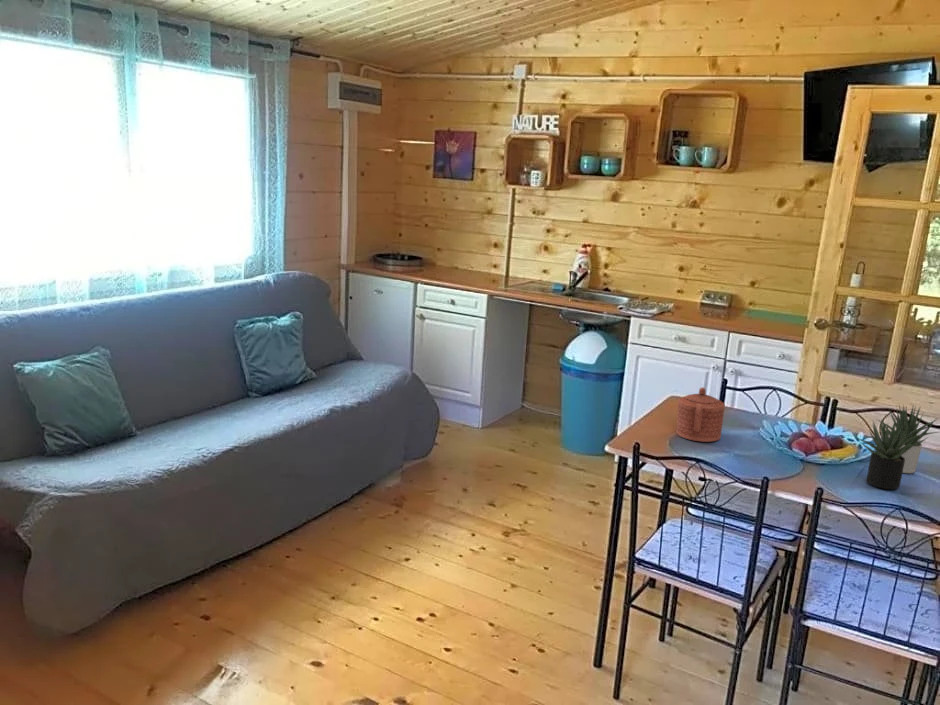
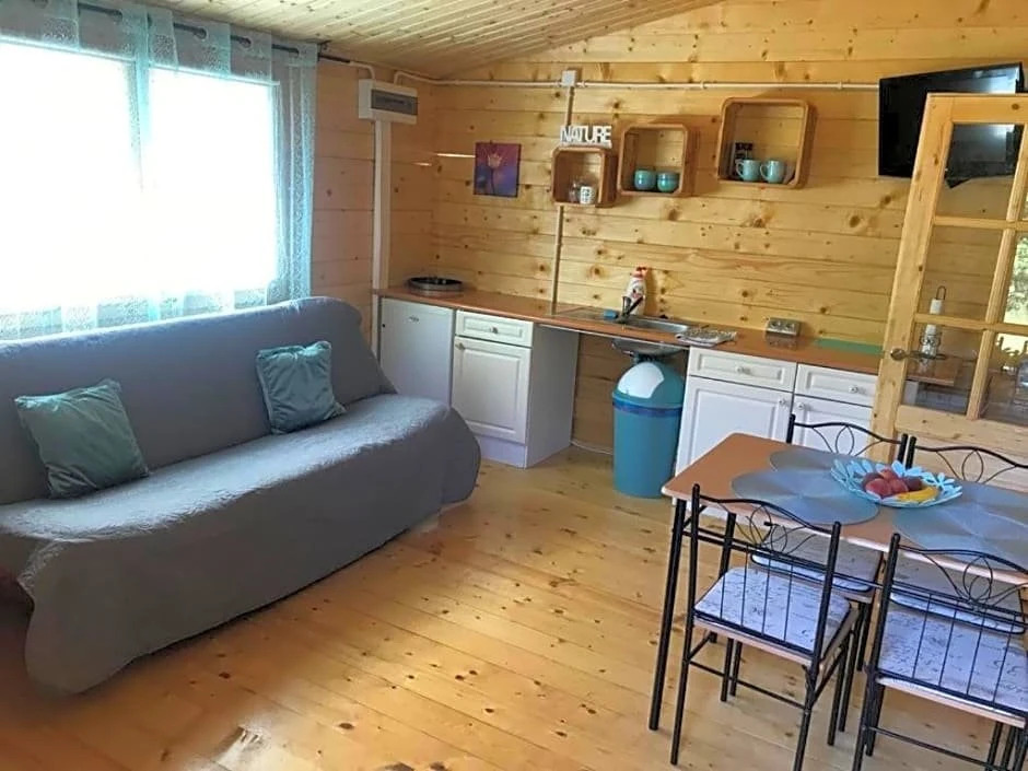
- teapot (700, 411)
- succulent plant (896, 442)
